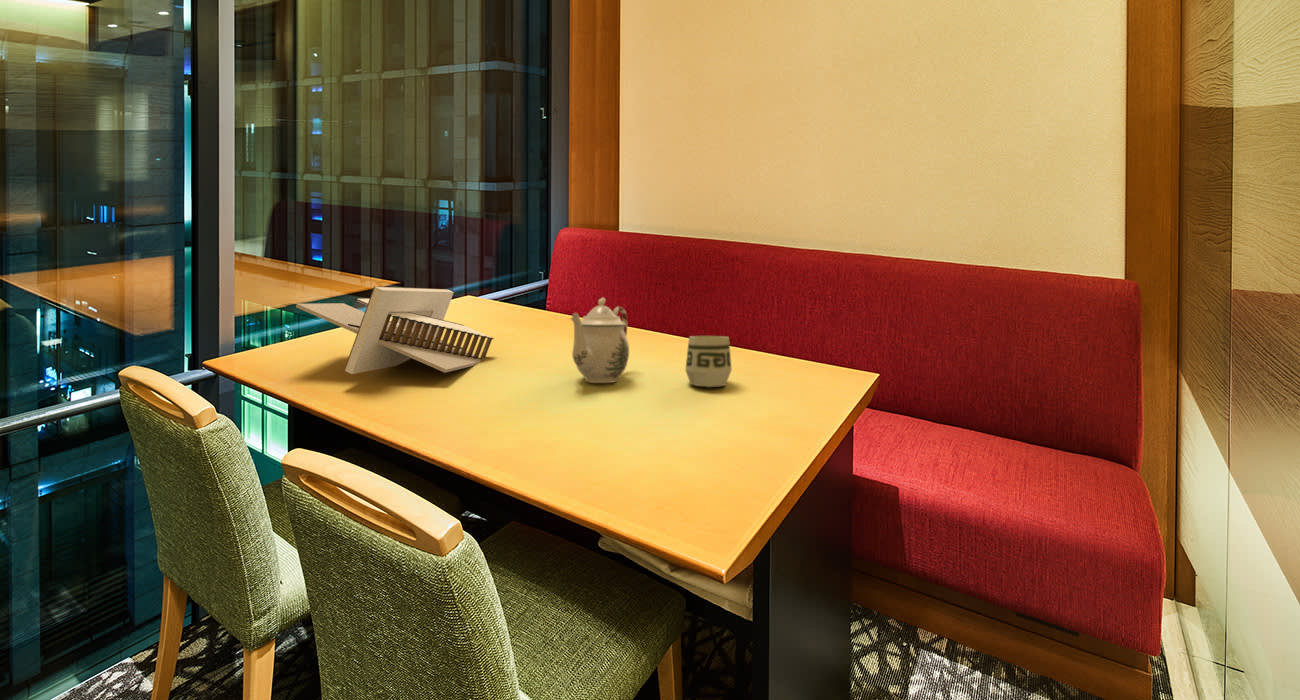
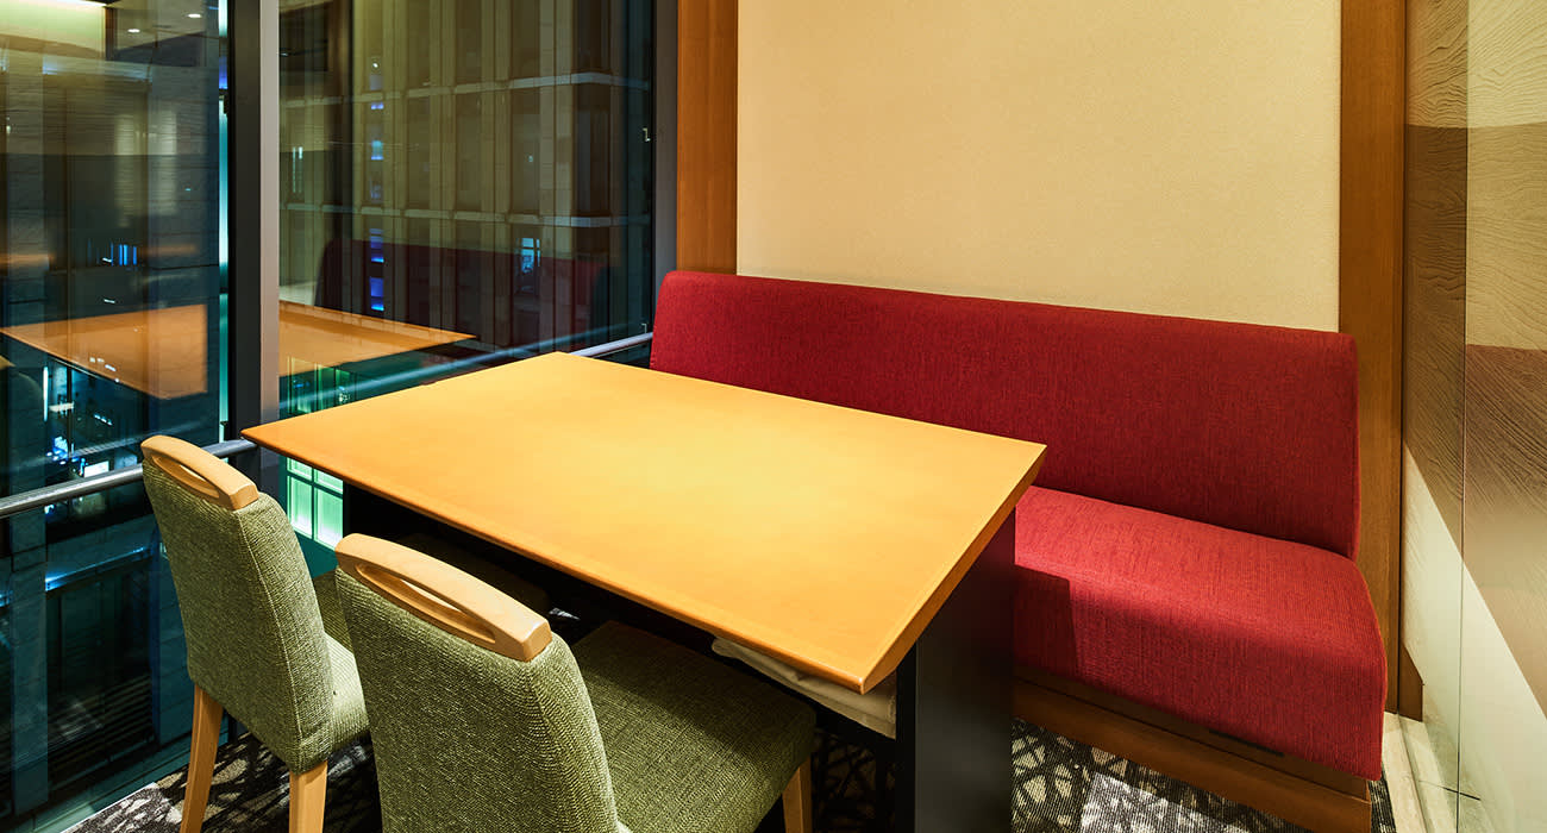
- architectural model (401, 327)
- cup (708, 360)
- teapot (600, 339)
